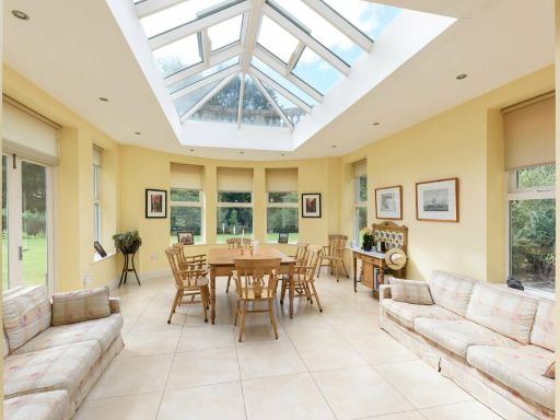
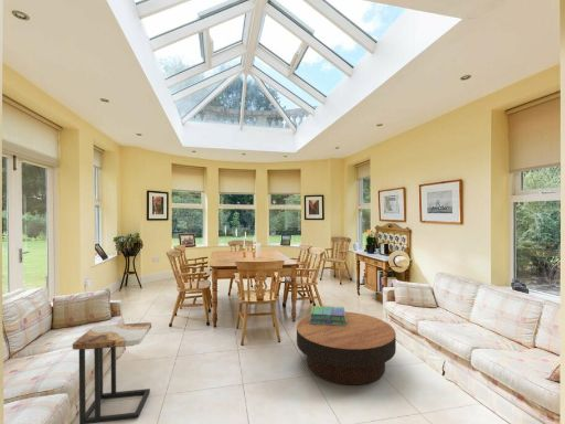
+ coffee table (344, 344)
+ side table (115, 370)
+ stack of books (328, 315)
